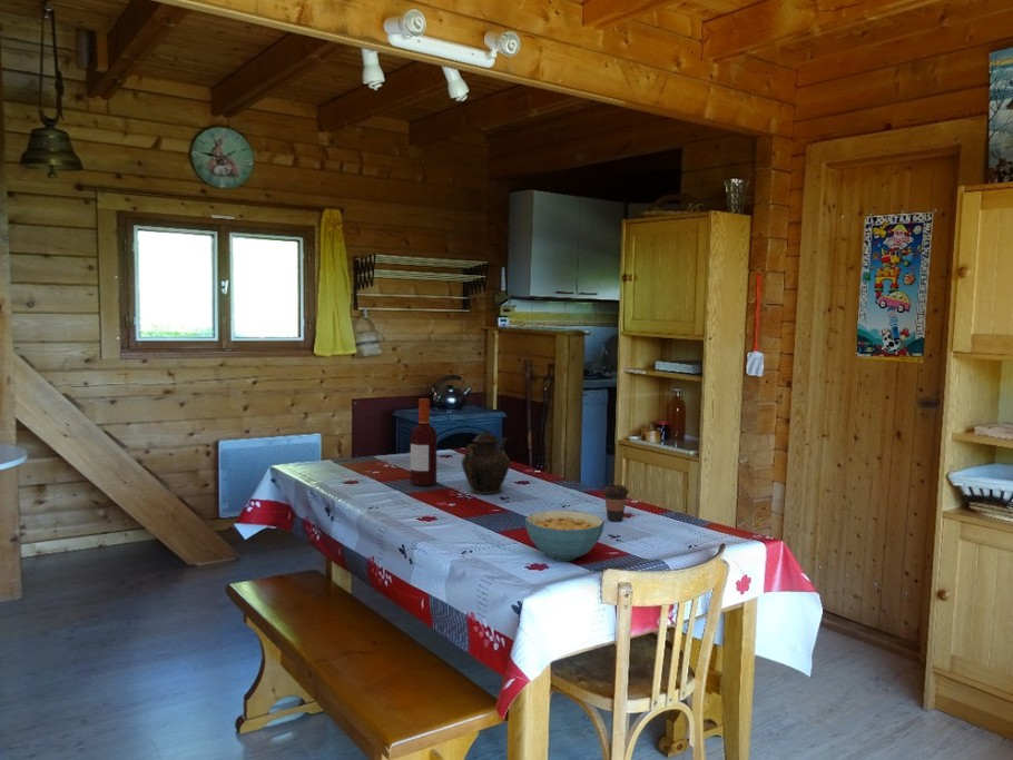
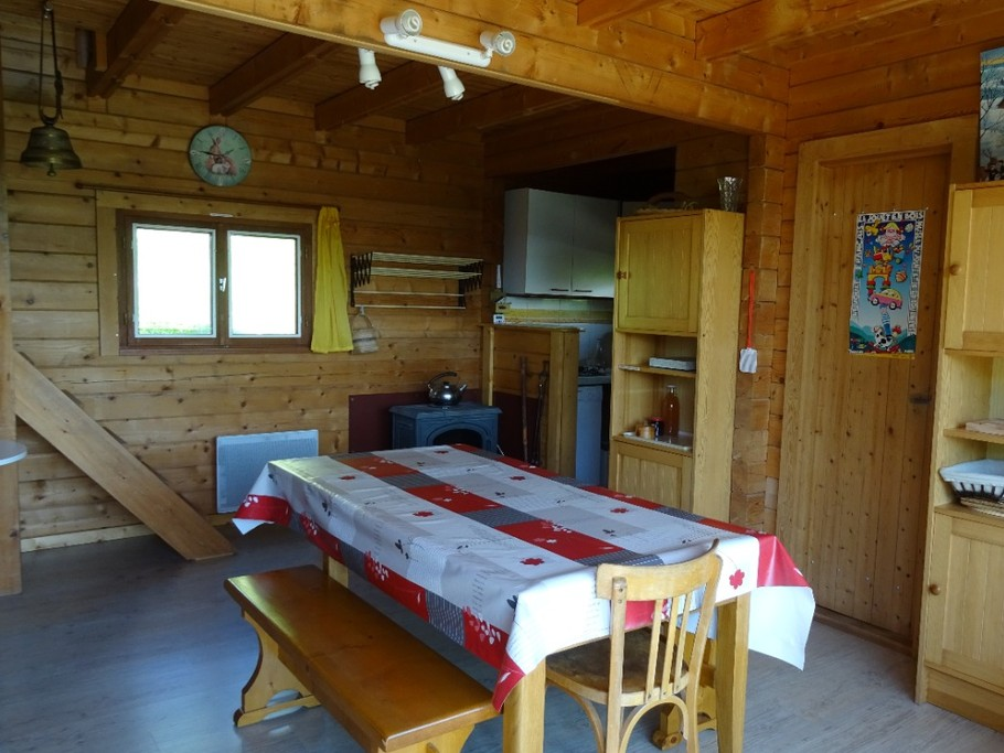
- coffee cup (614, 503)
- teapot (488, 460)
- cereal bowl (563, 539)
- bottle (423, 441)
